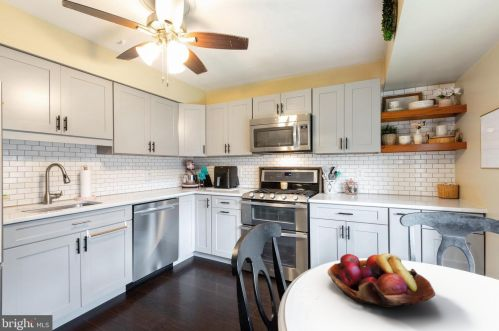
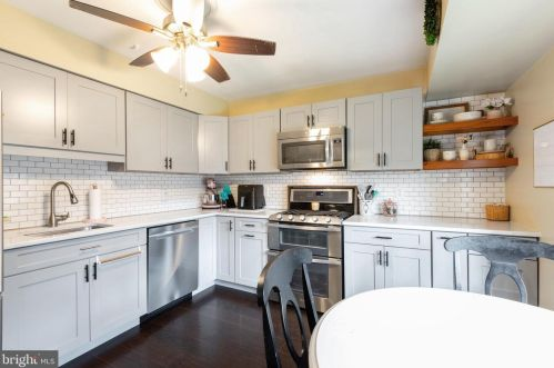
- fruit basket (378, 275)
